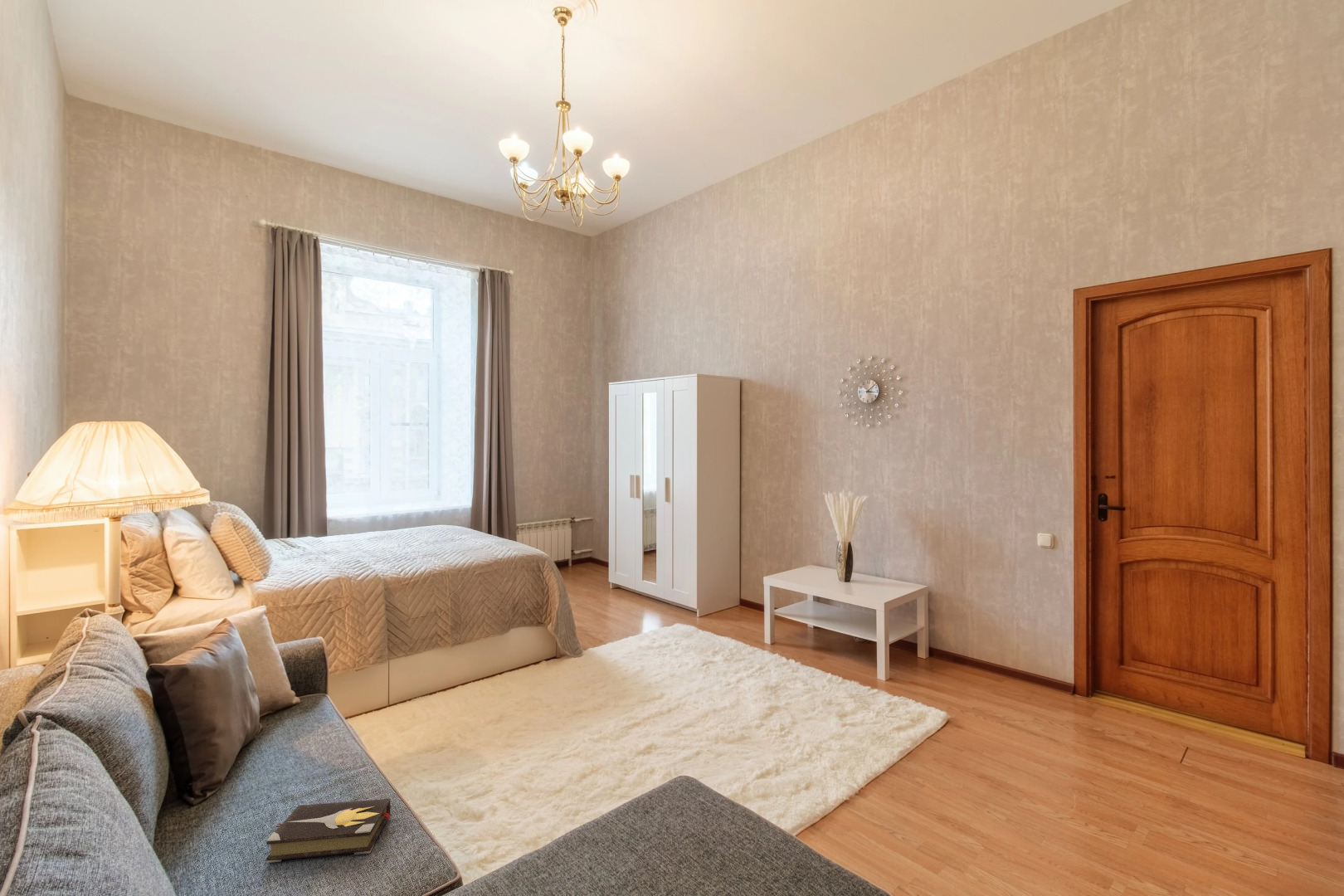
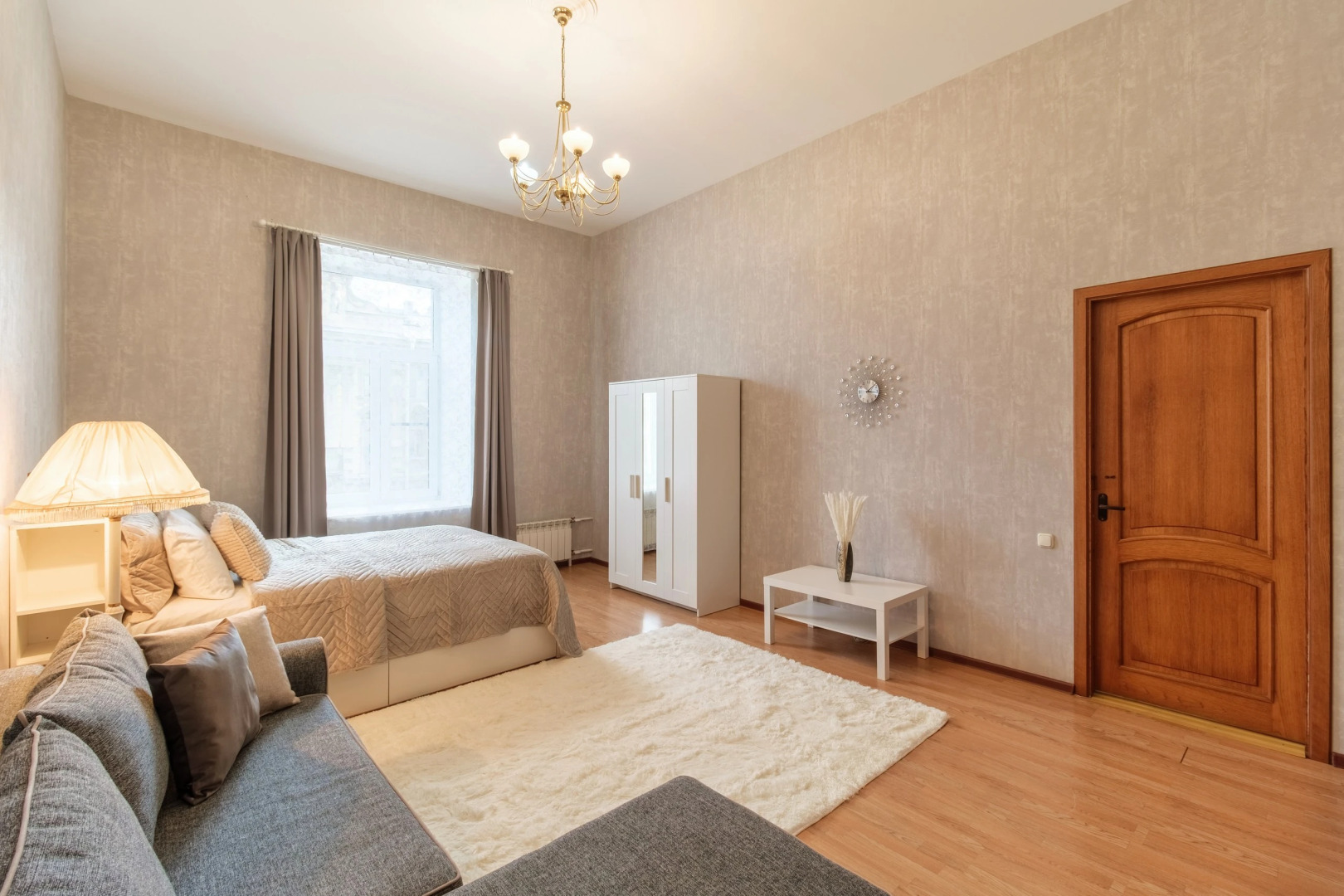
- hardback book (332, 825)
